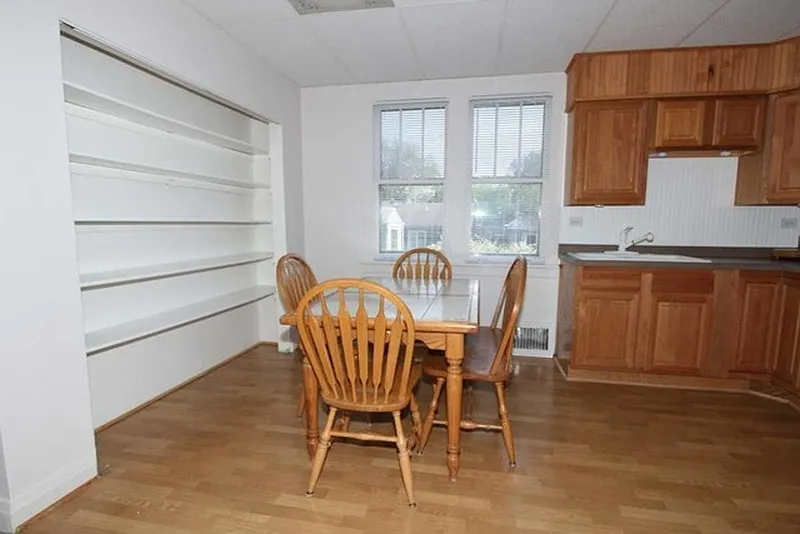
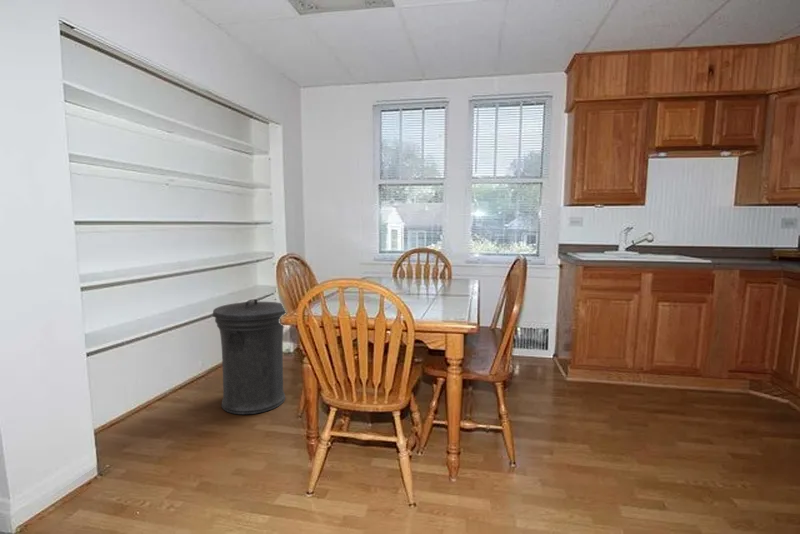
+ trash can (252, 351)
